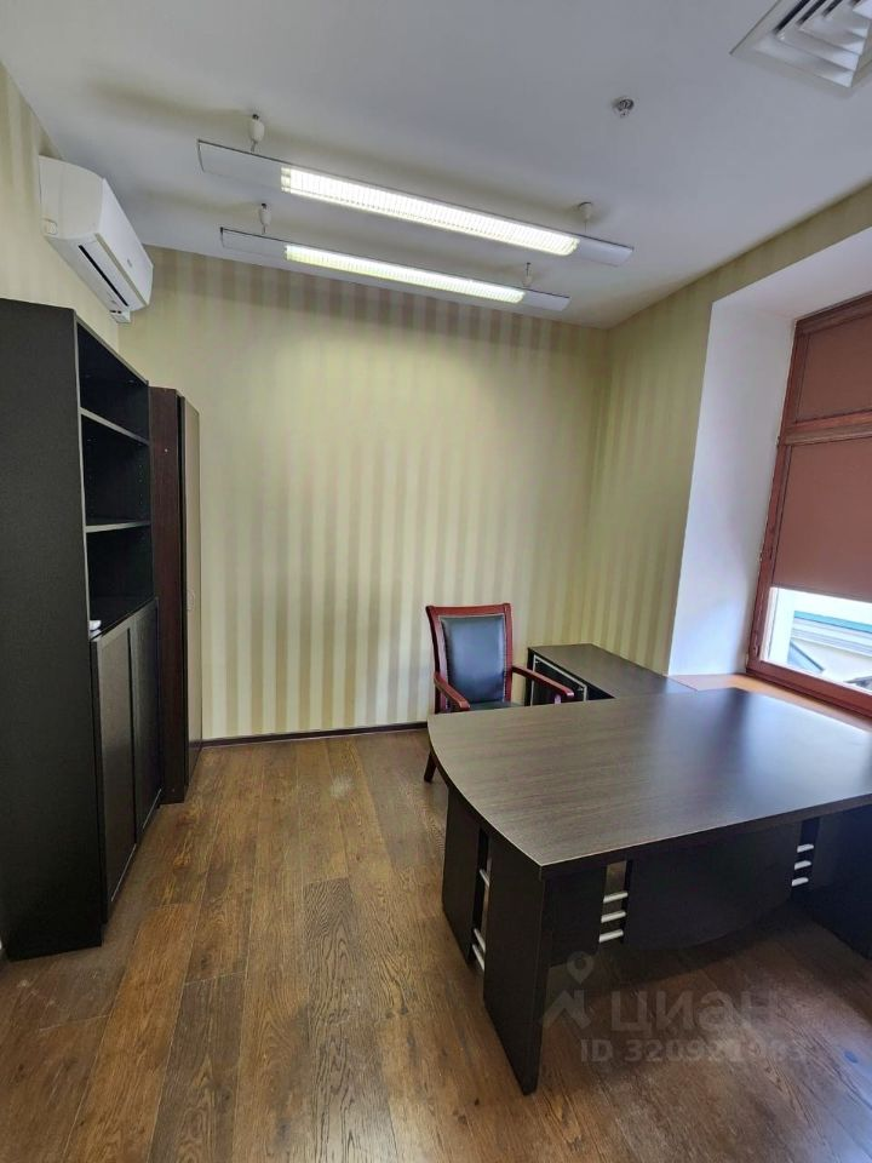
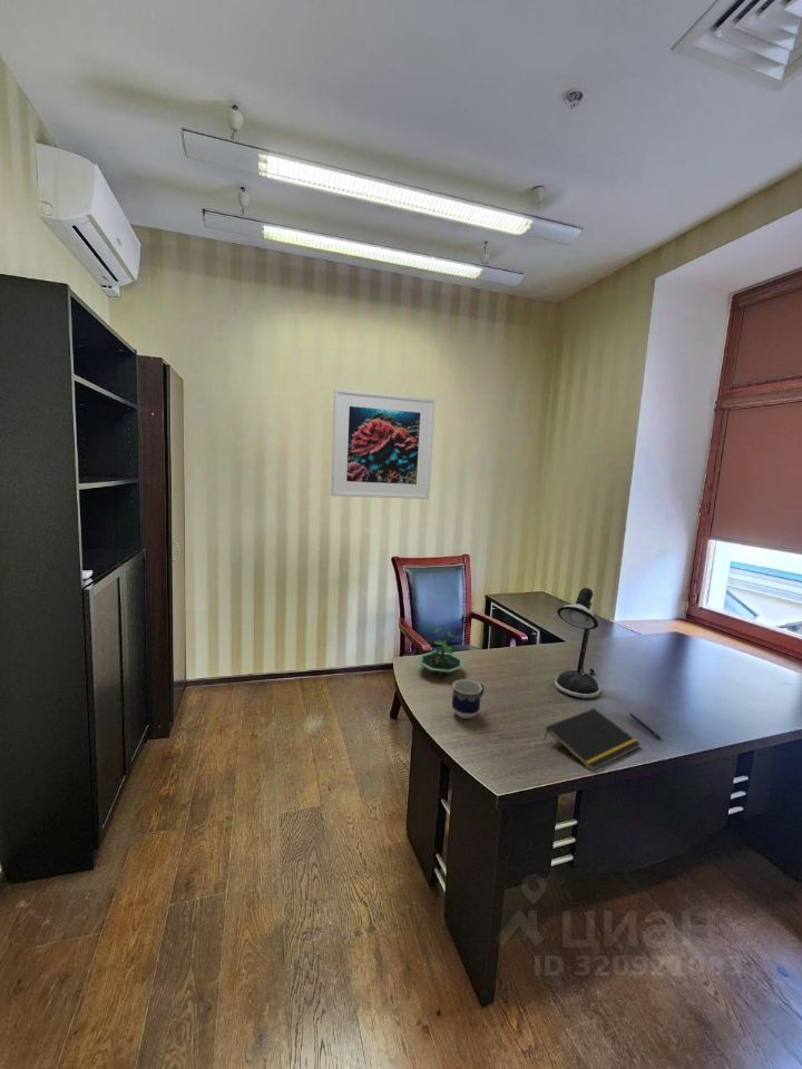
+ notepad (593, 736)
+ pen (645, 726)
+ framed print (383, 447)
+ desk lamp (583, 637)
+ cup (469, 698)
+ terrarium (443, 637)
